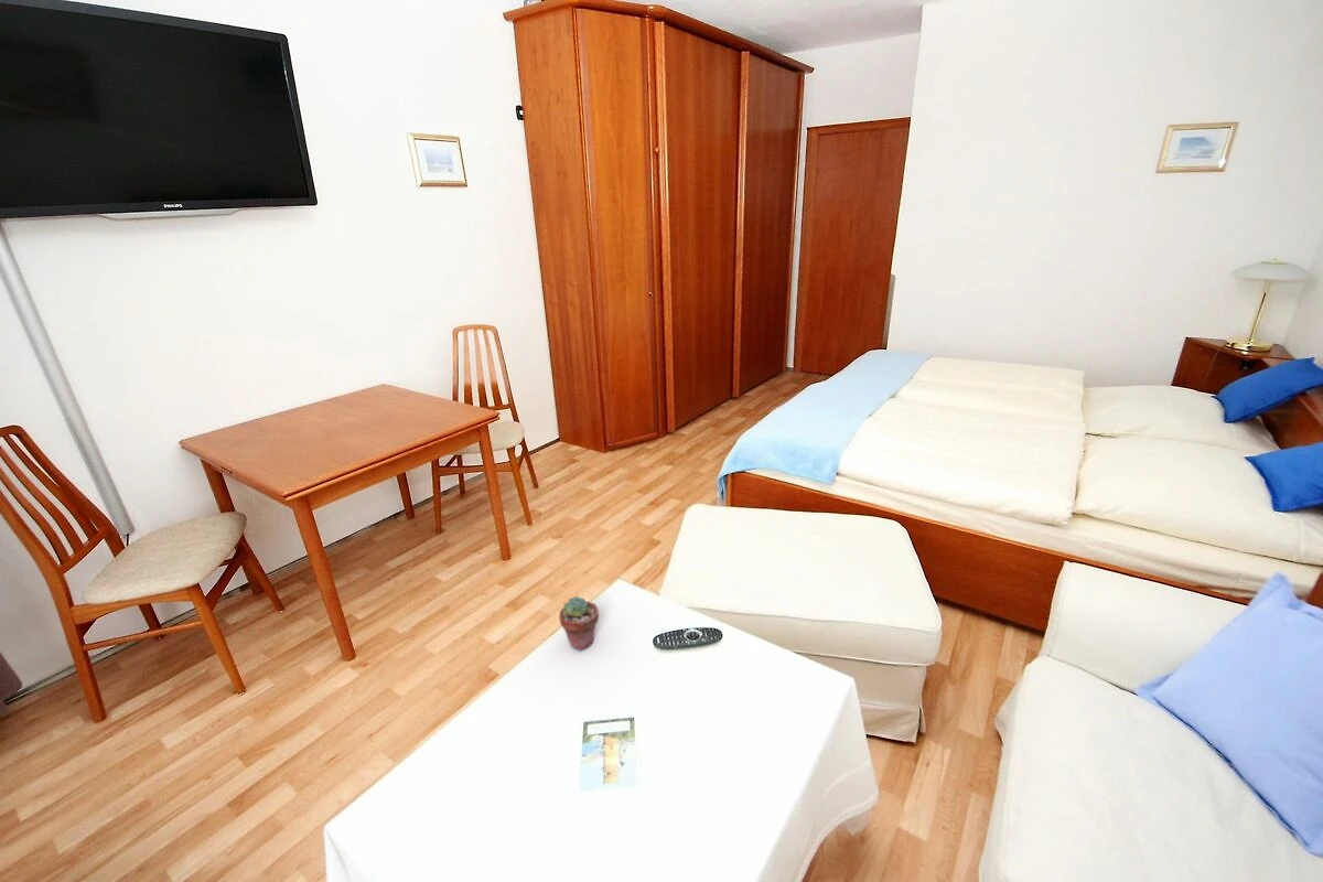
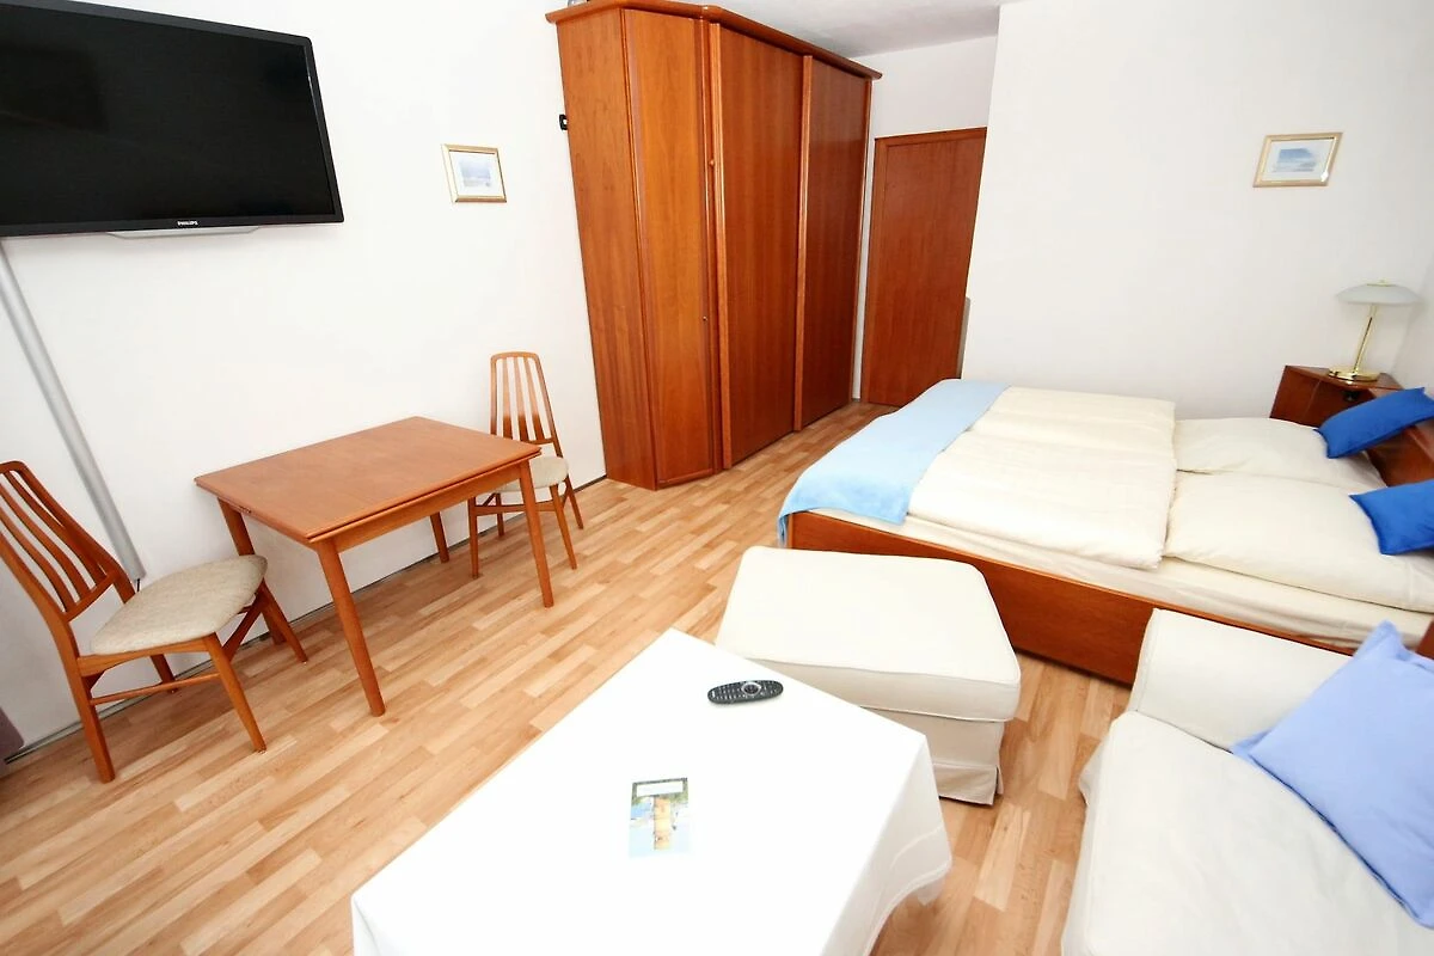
- potted succulent (579, 620)
